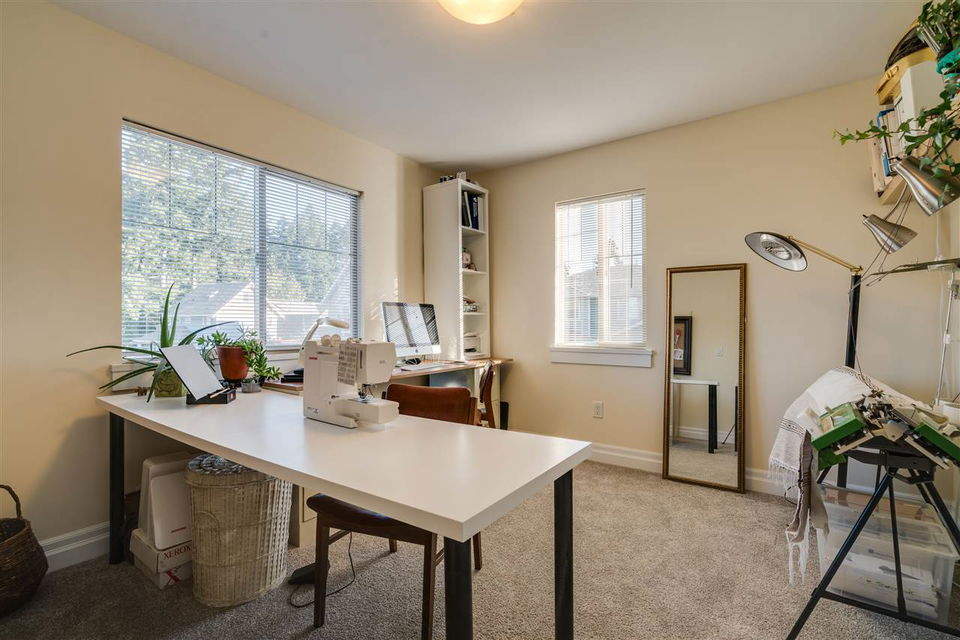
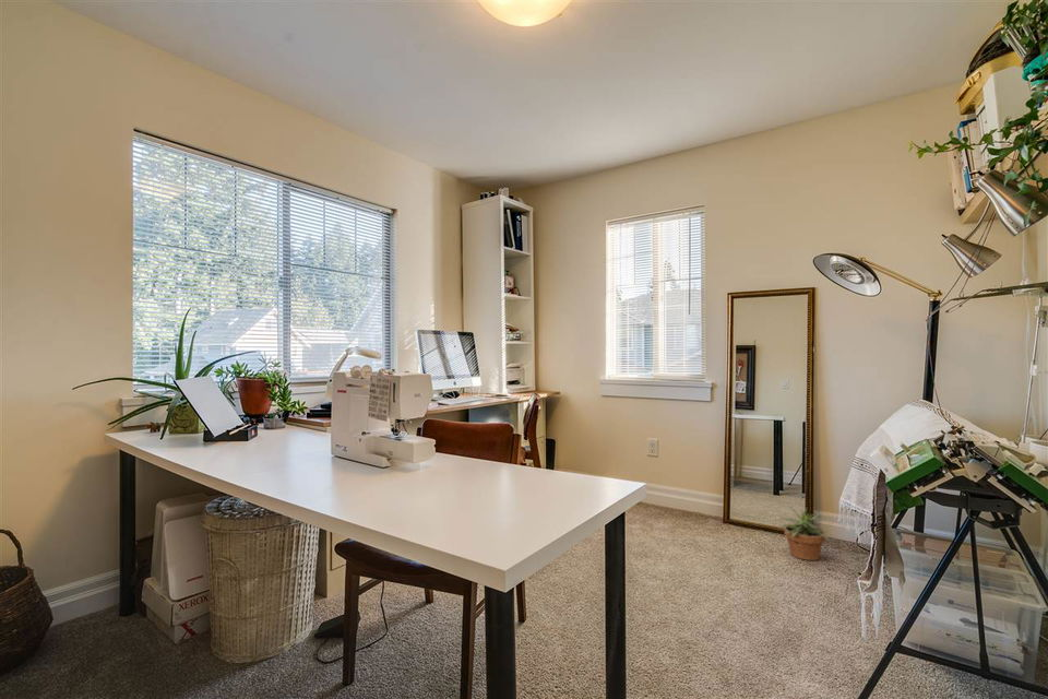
+ potted plant (805, 532)
